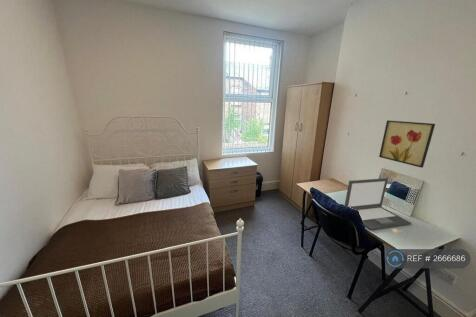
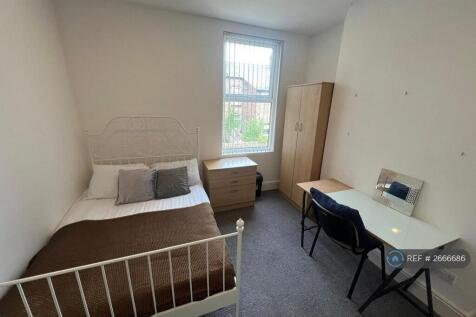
- wall art (404, 142)
- laptop (379, 201)
